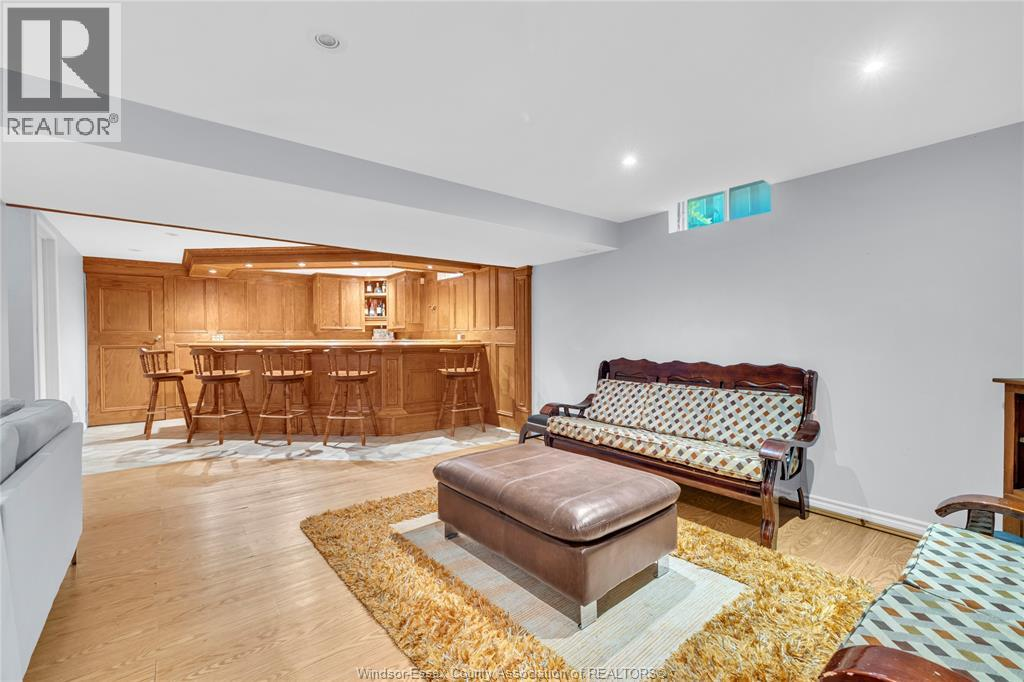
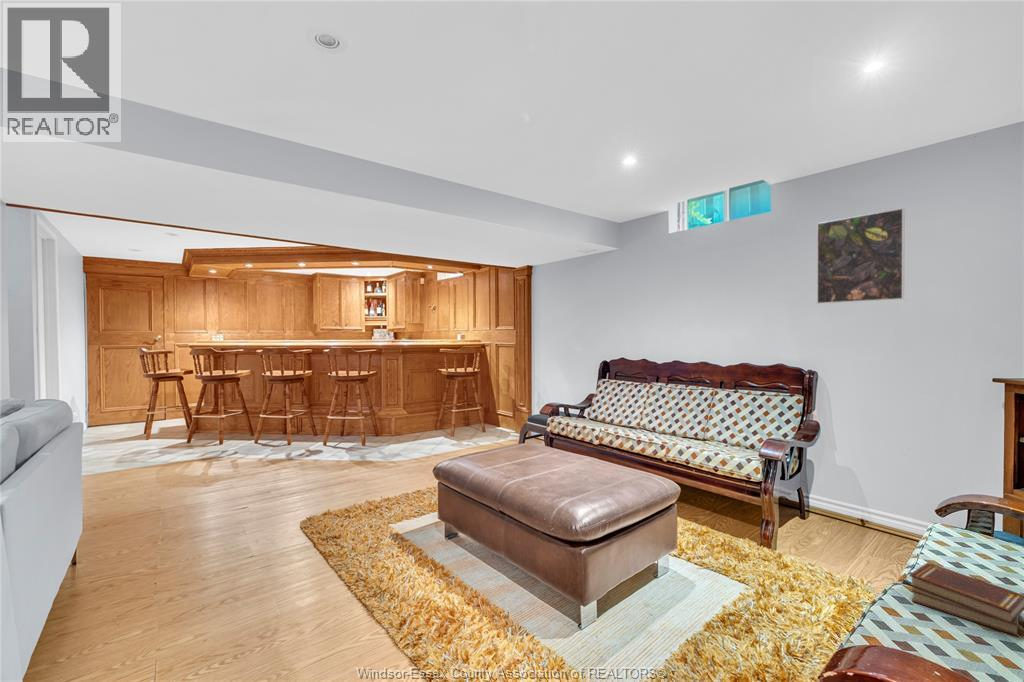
+ book set (961, 593)
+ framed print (858, 259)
